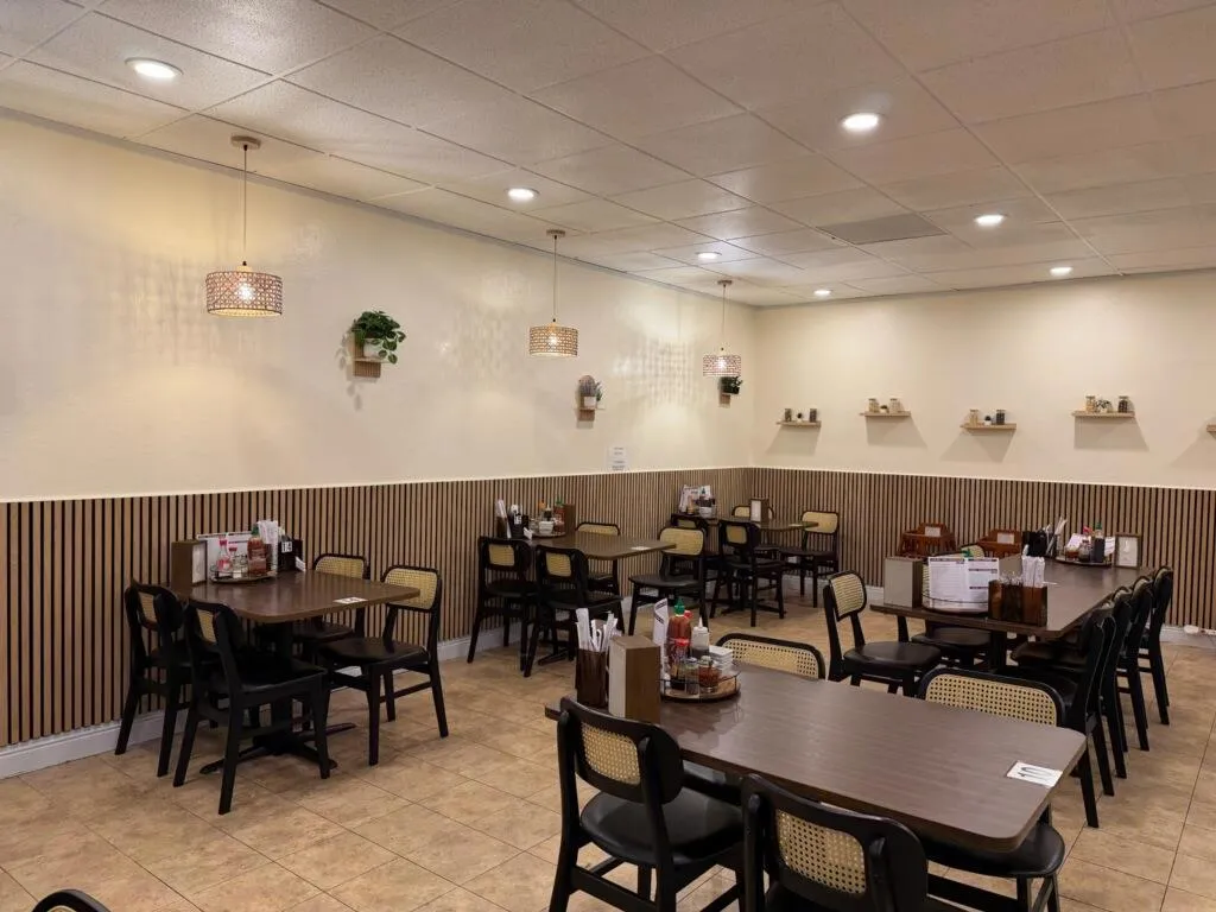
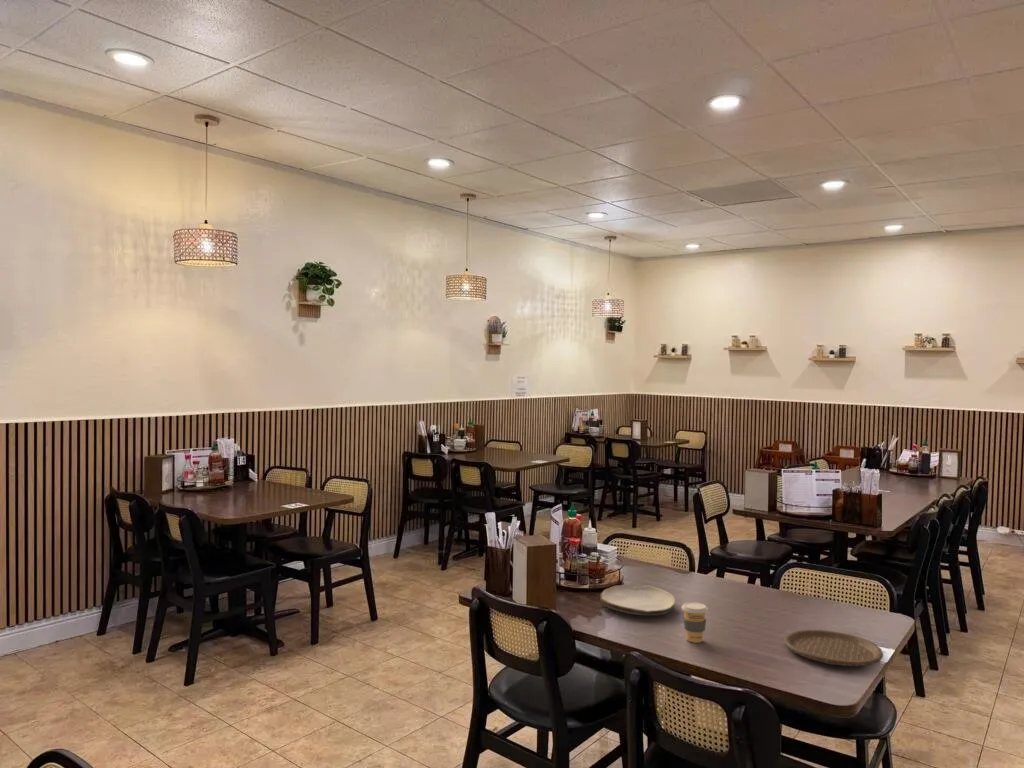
+ plate (832, 648)
+ coffee cup (694, 622)
+ plate (637, 600)
